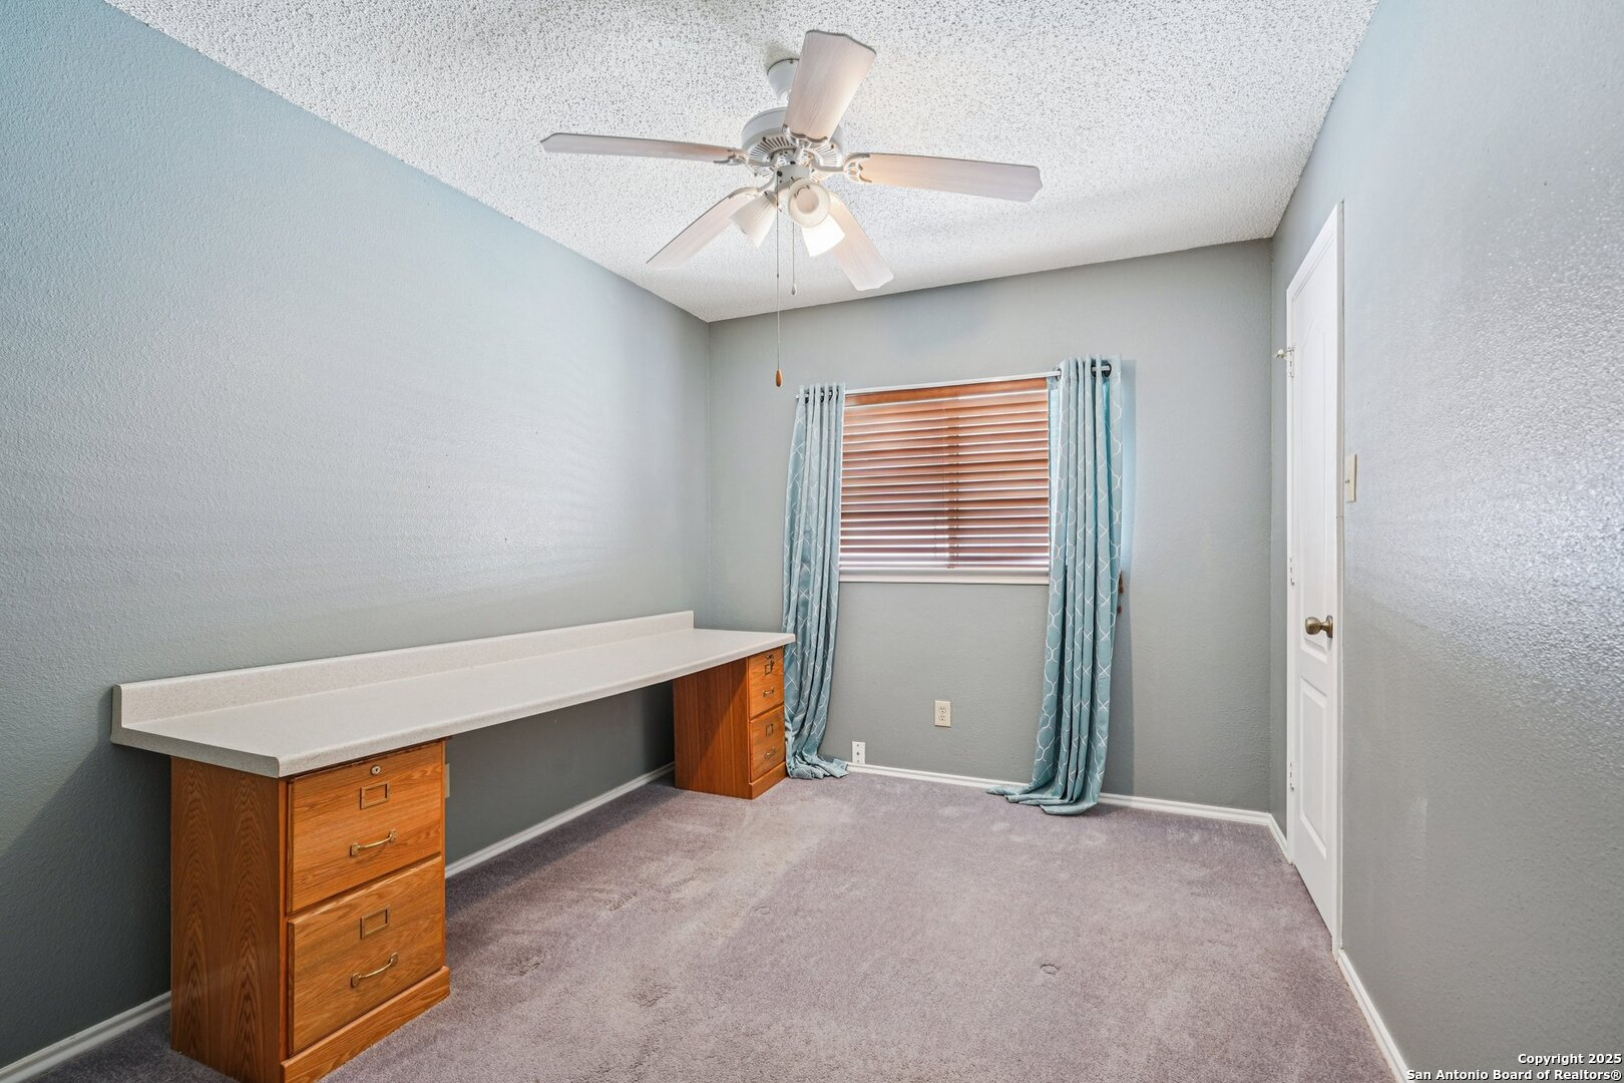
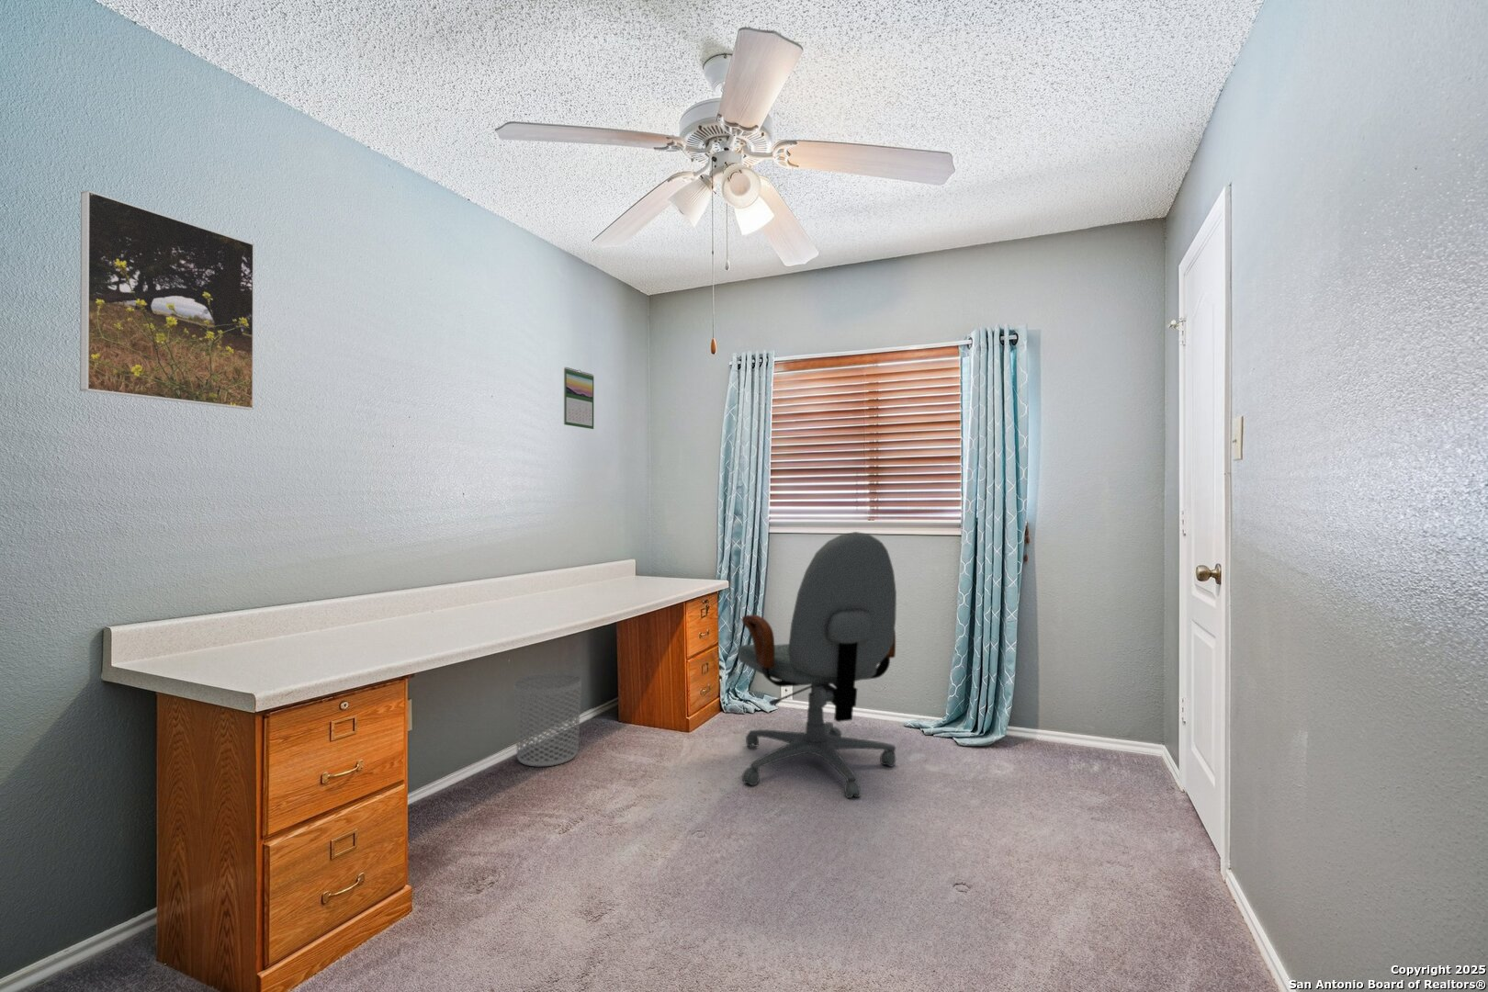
+ office chair (815, 645)
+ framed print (175, 310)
+ calendar (579, 397)
+ waste bin (547, 717)
